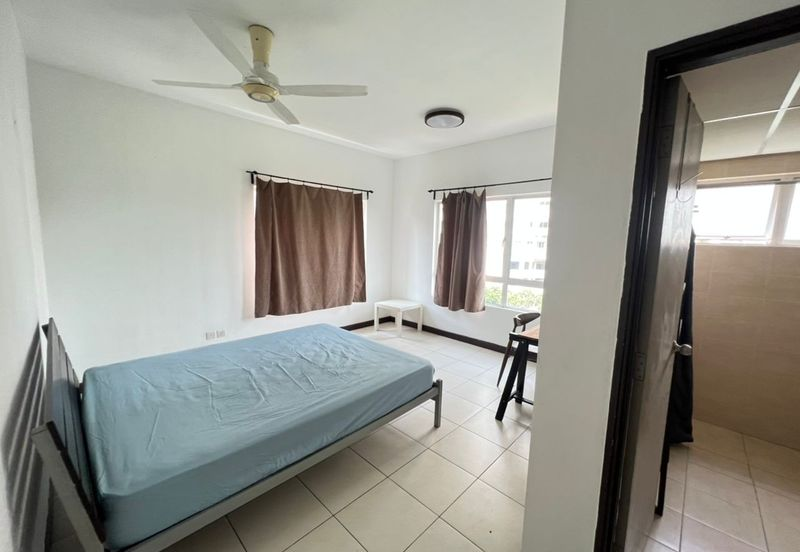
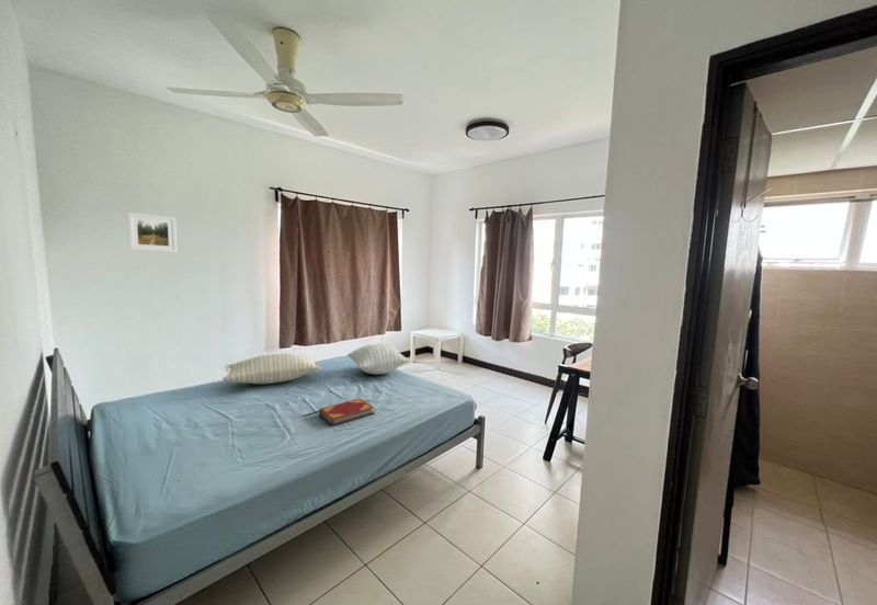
+ pillow (377, 357)
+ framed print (152, 233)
+ pillow (274, 368)
+ hardback book (346, 410)
